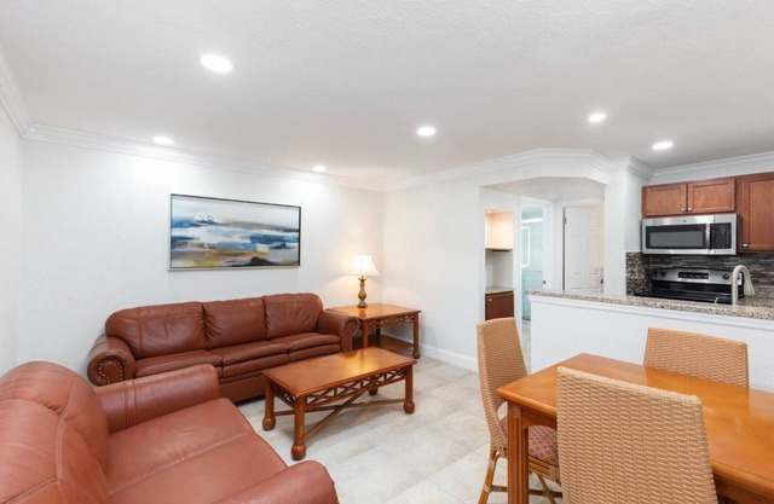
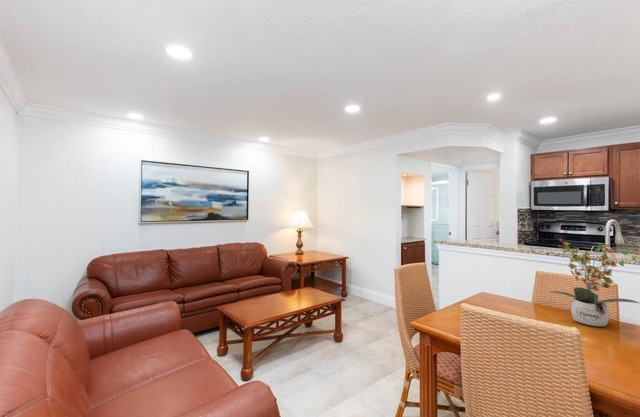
+ potted plant (593, 282)
